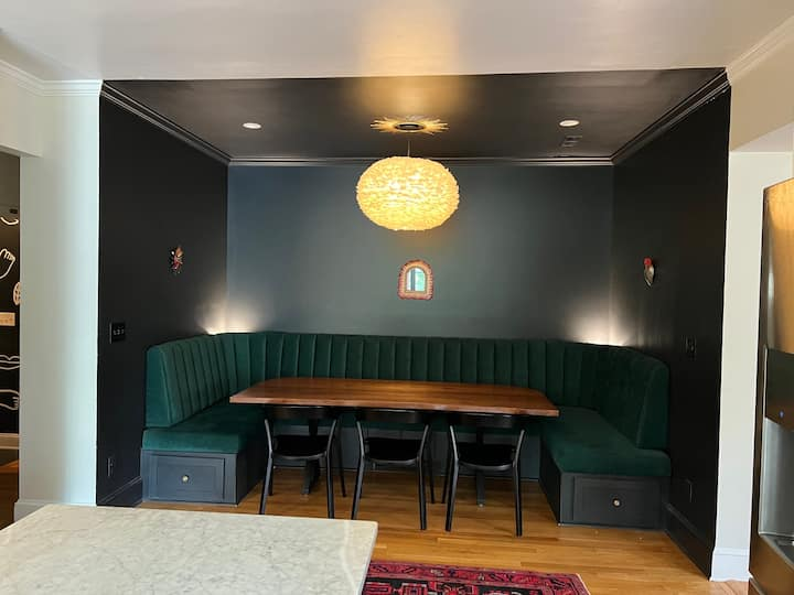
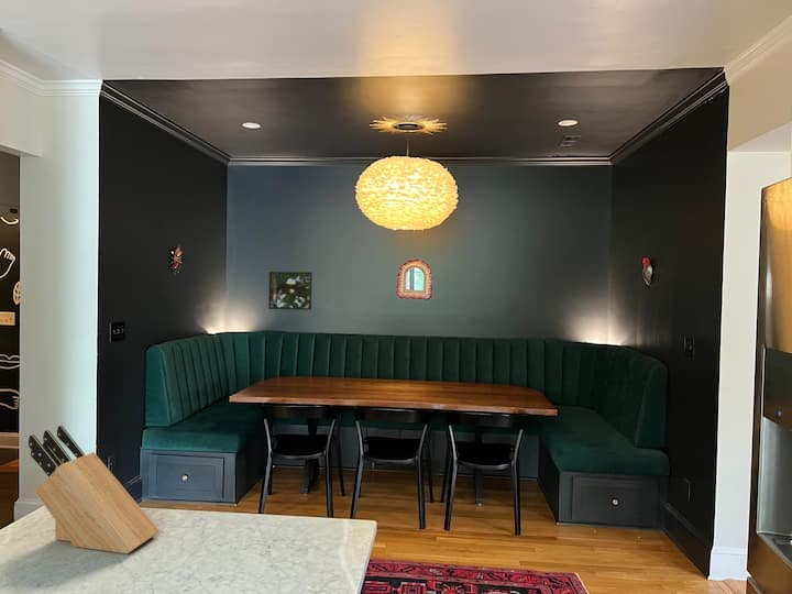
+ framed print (289, 290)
+ knife block (89, 485)
